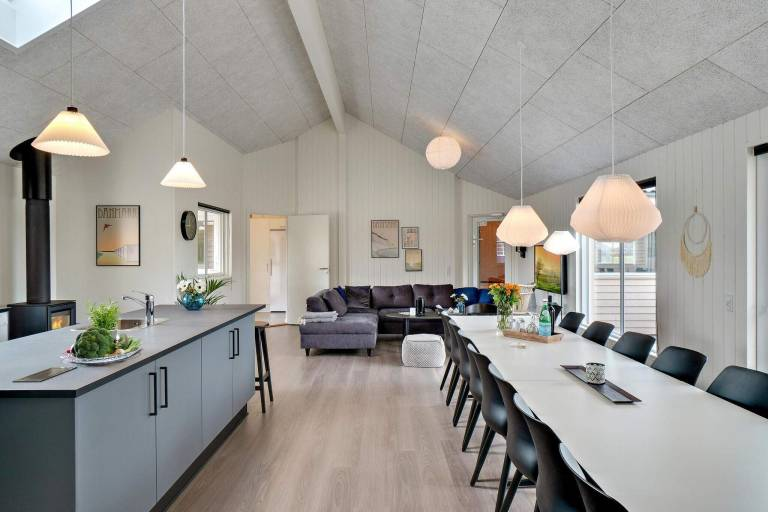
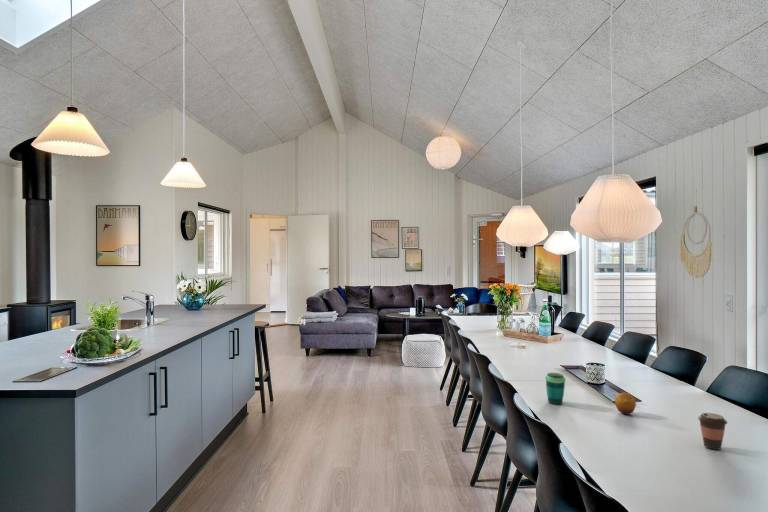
+ fruit (625, 402)
+ coffee cup (712, 431)
+ cup (555, 388)
